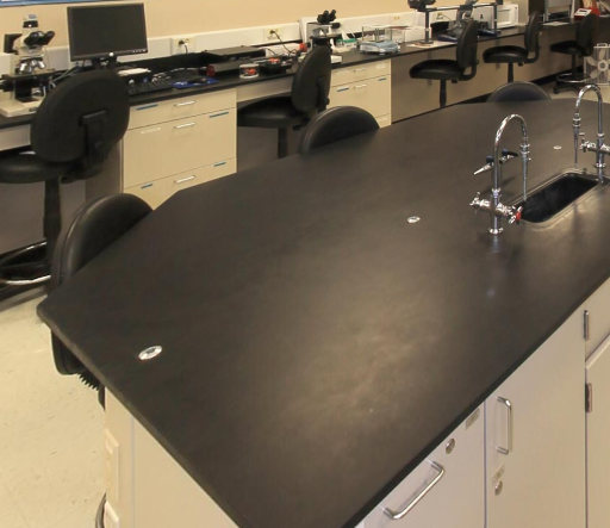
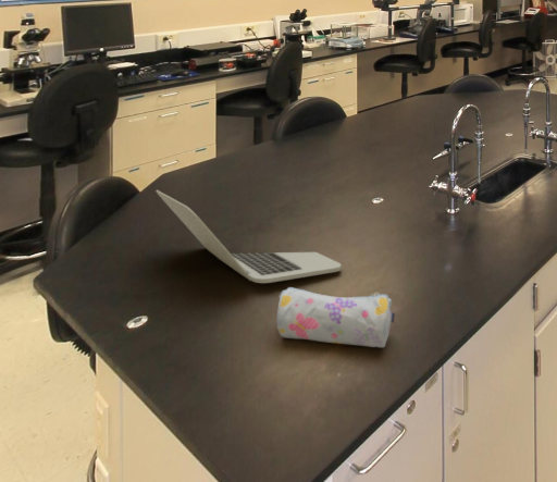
+ laptop (247, 254)
+ pencil case (334, 317)
